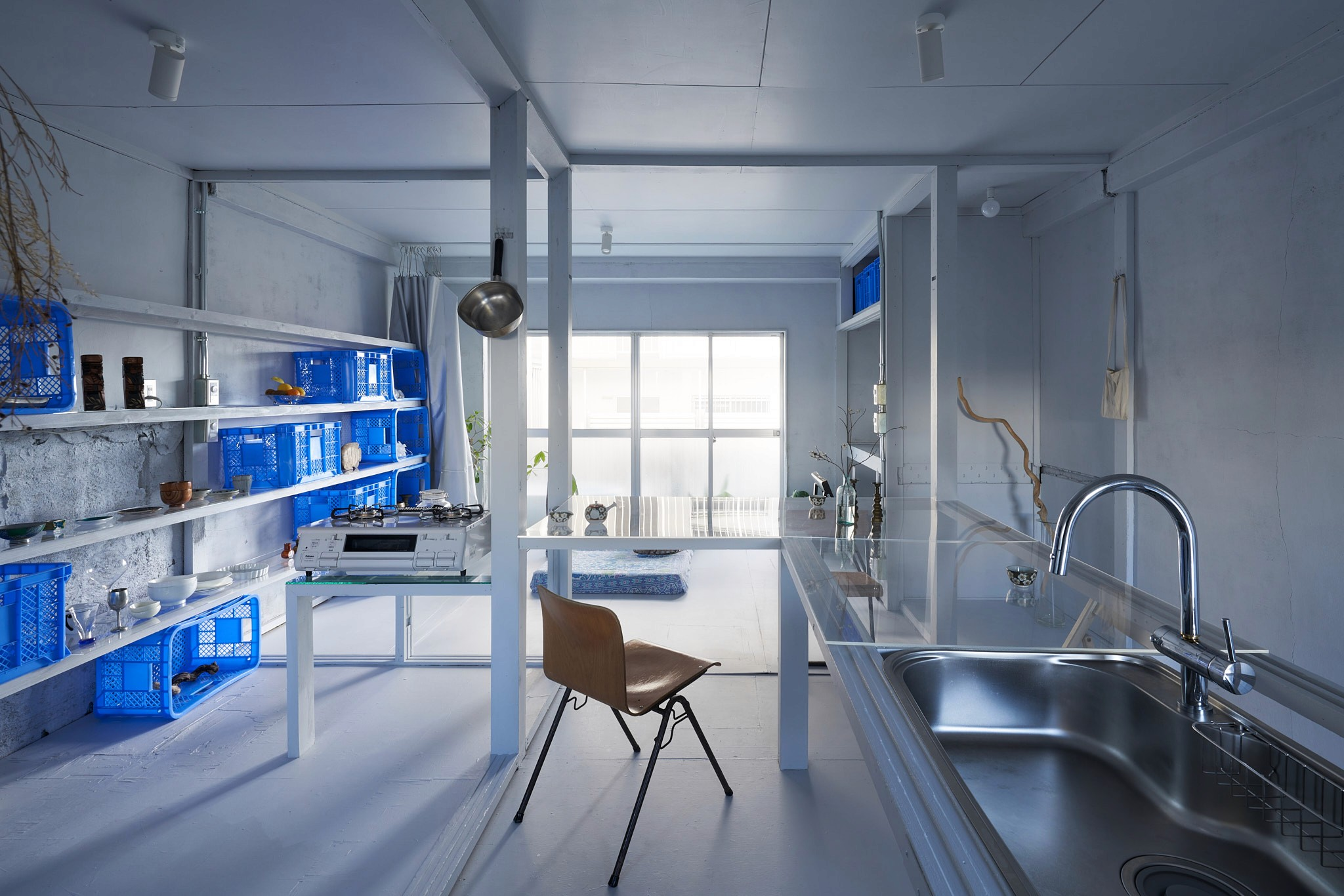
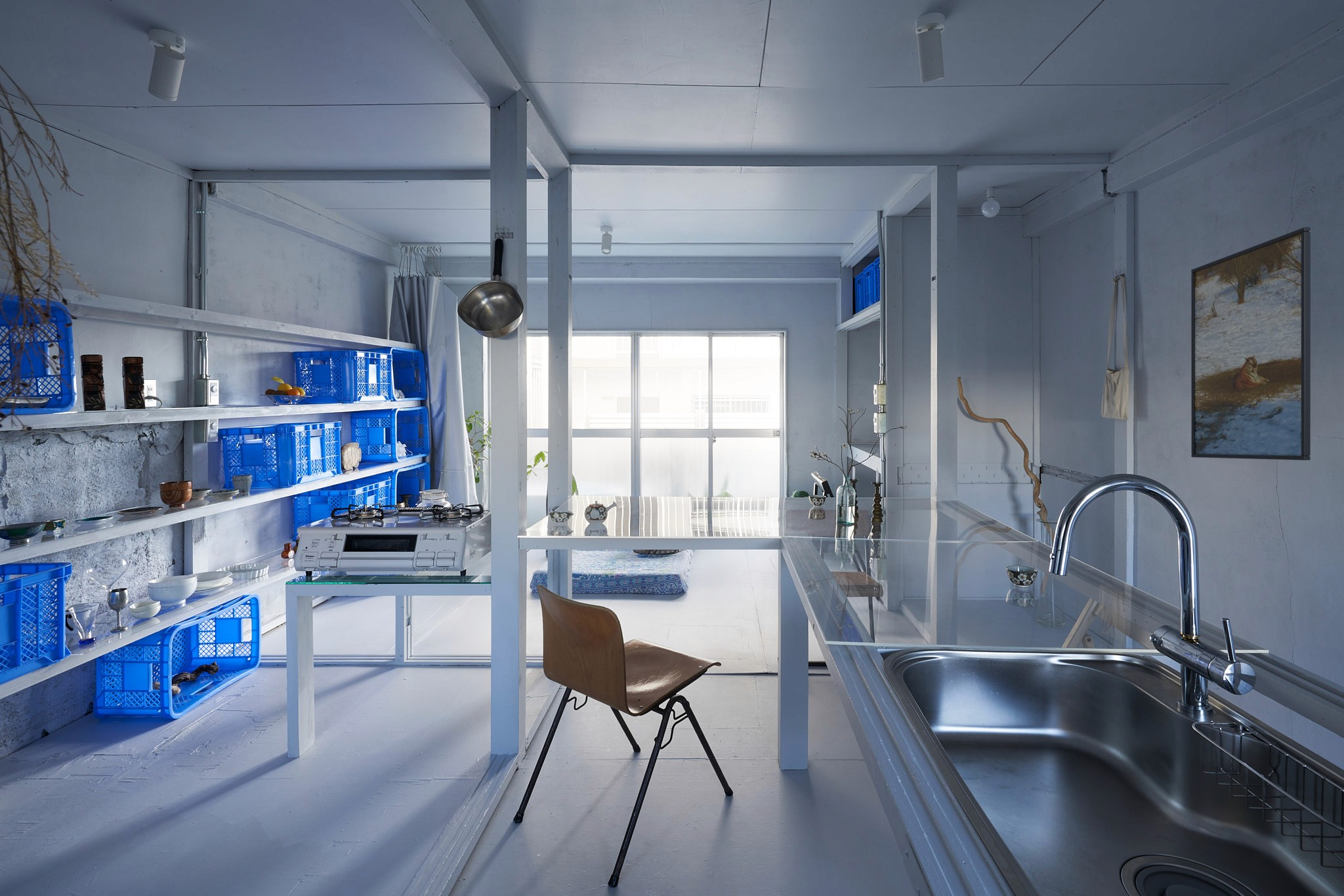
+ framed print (1244, 354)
